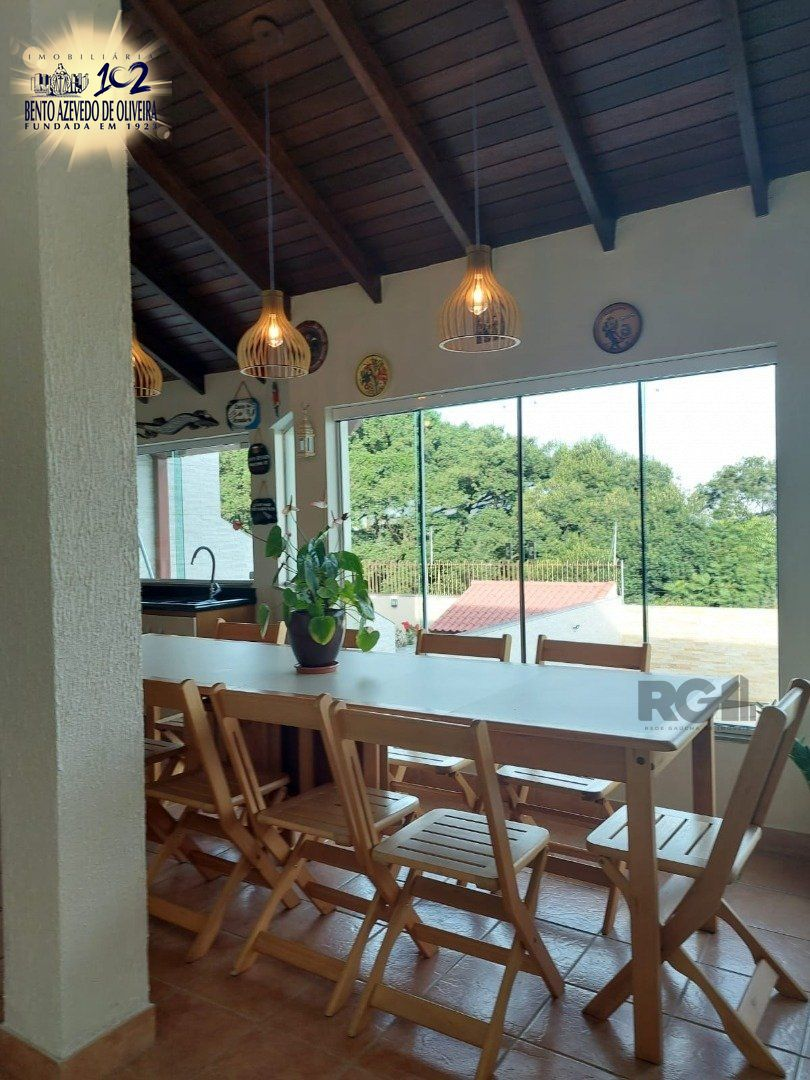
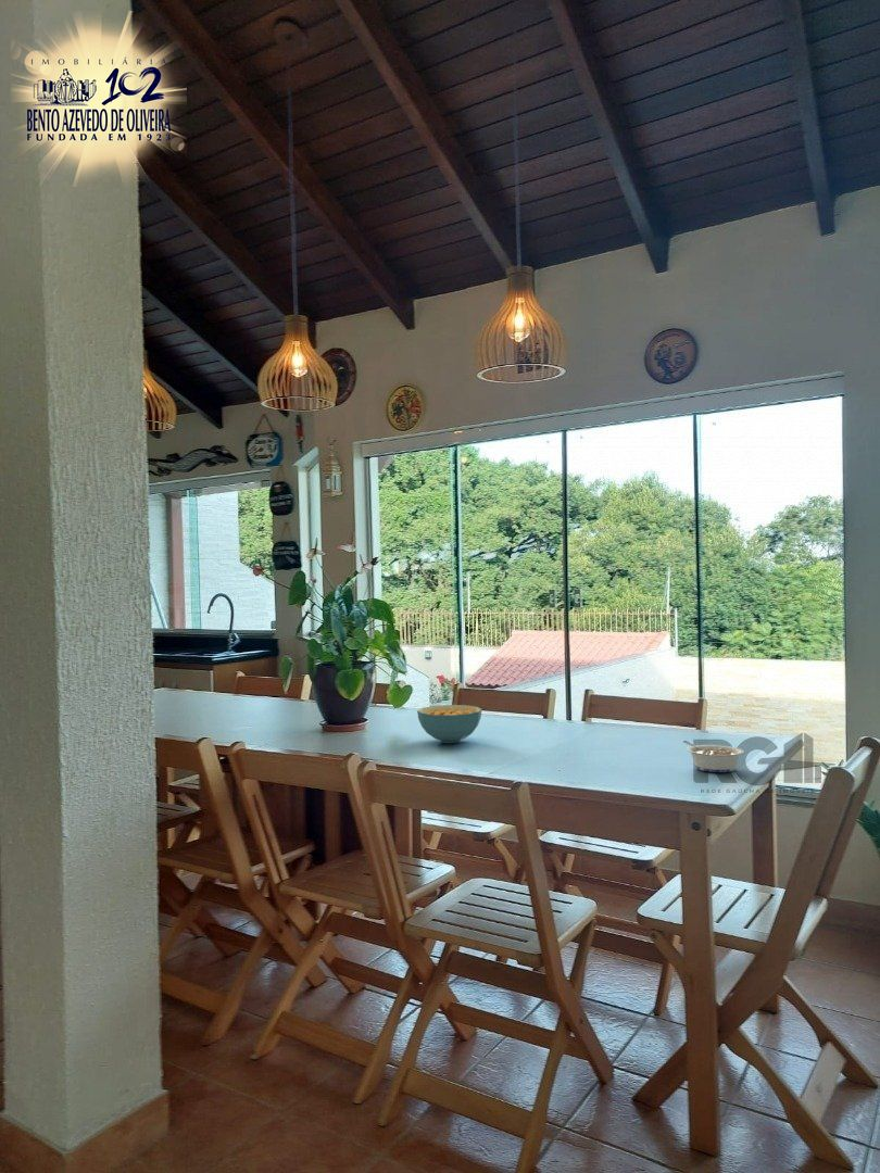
+ legume (713, 757)
+ cereal bowl (450, 726)
